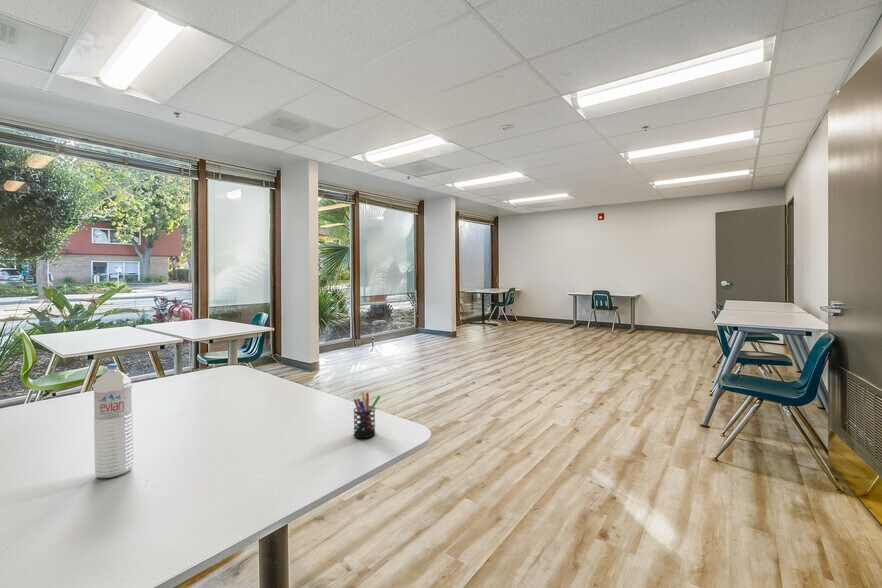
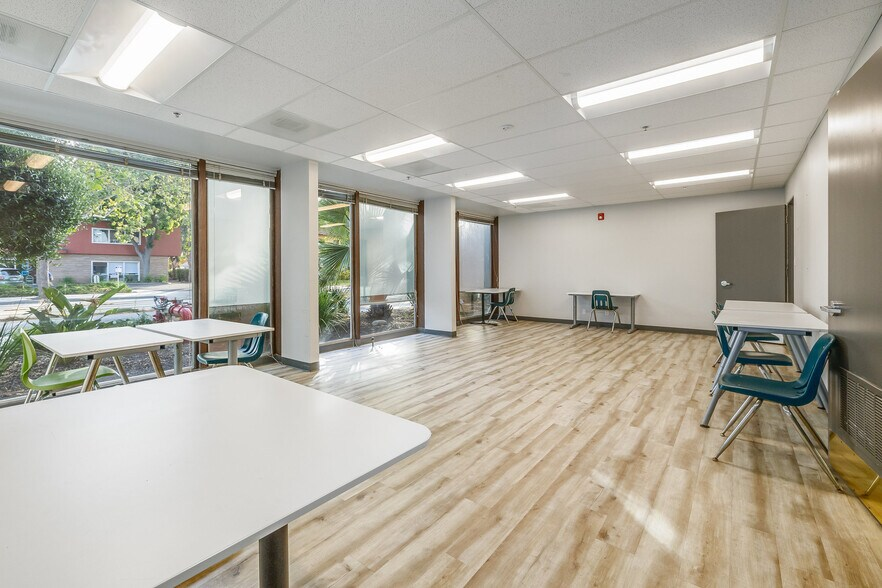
- pen holder (367, 412)
- water bottle (113, 418)
